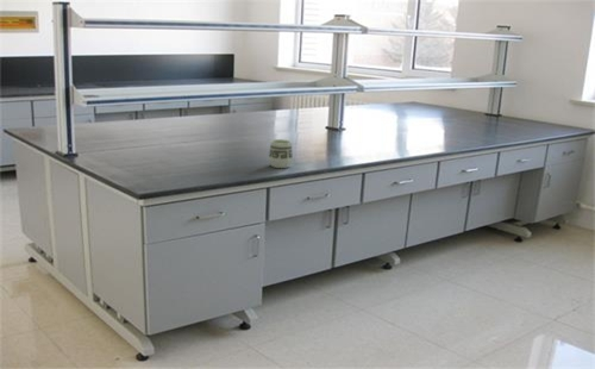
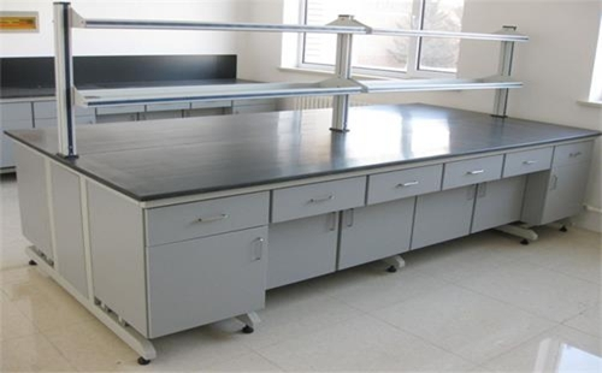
- cup (280, 154)
